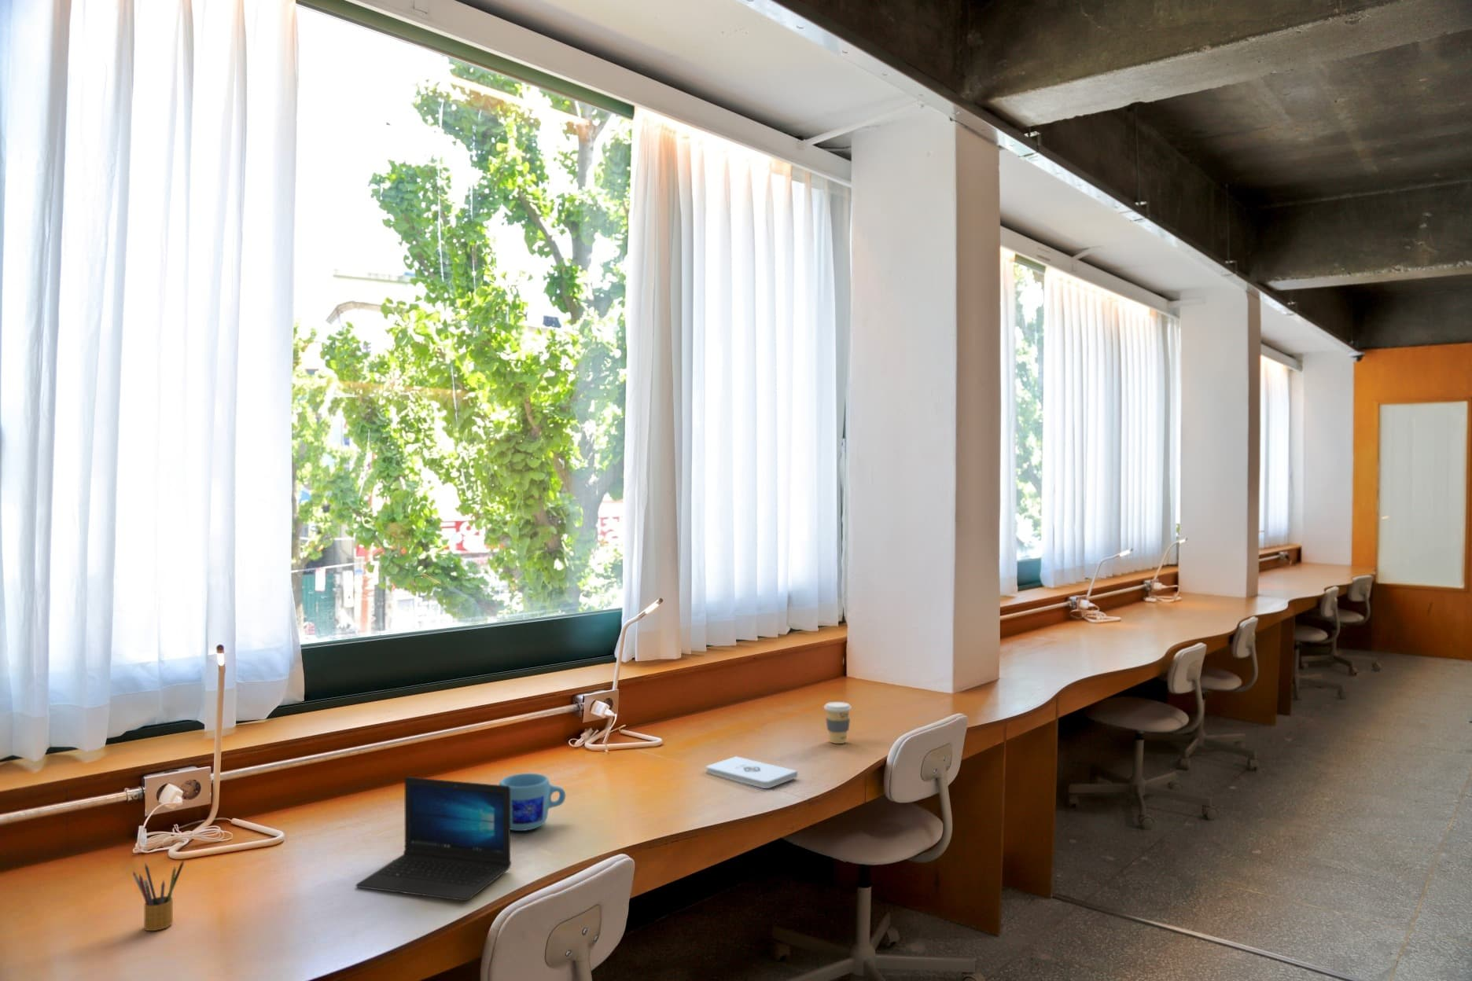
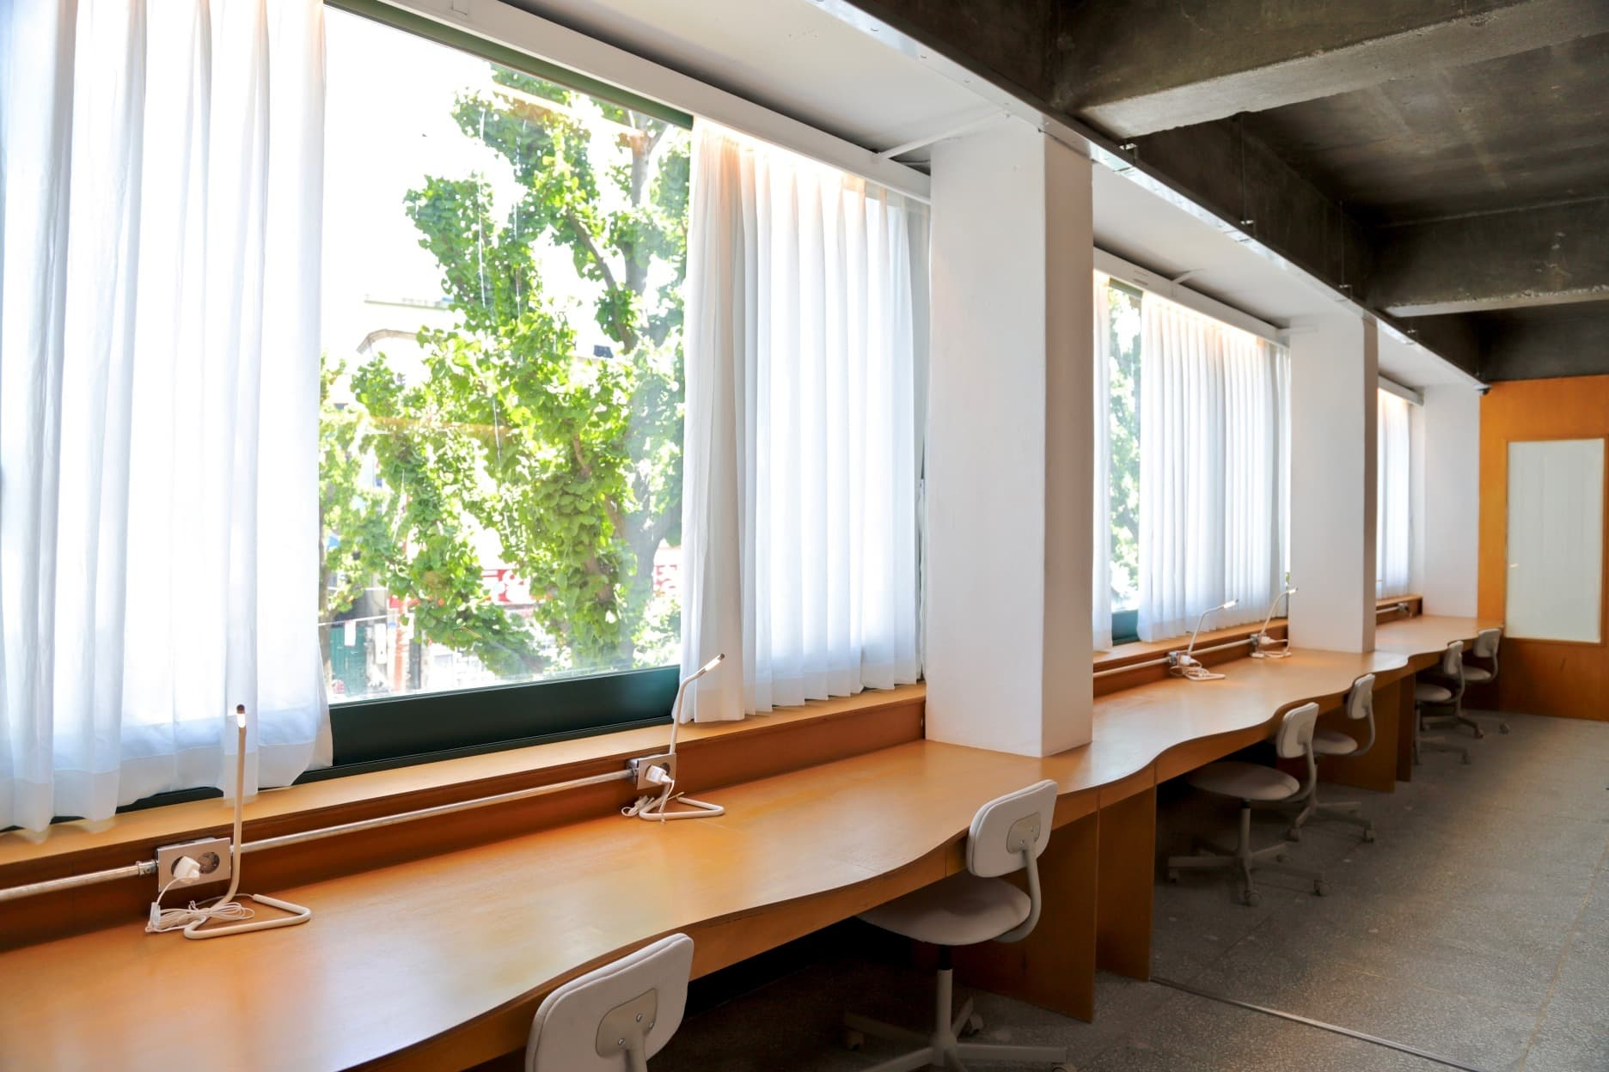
- coffee cup (838, 723)
- laptop (435, 834)
- mug (532, 801)
- pencil box (160, 893)
- notepad (750, 772)
